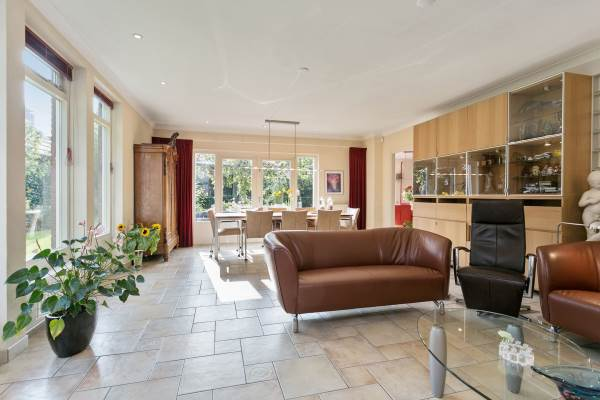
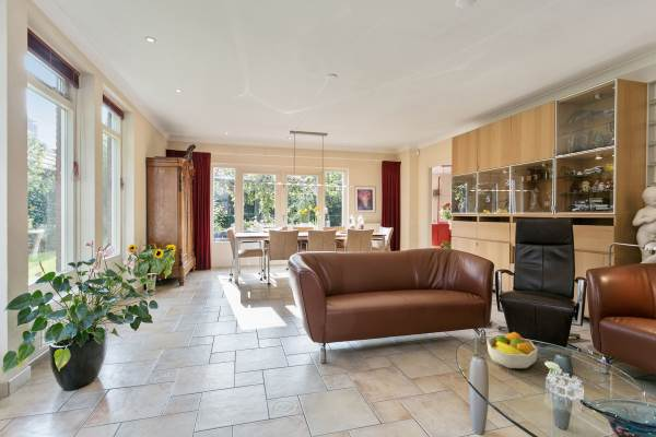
+ fruit bowl (511, 349)
